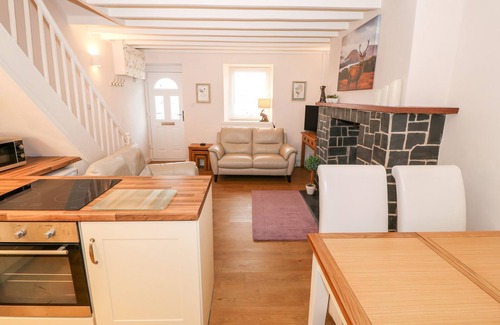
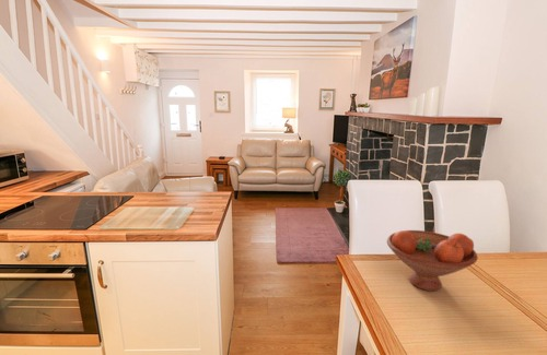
+ fruit bowl (428, 257)
